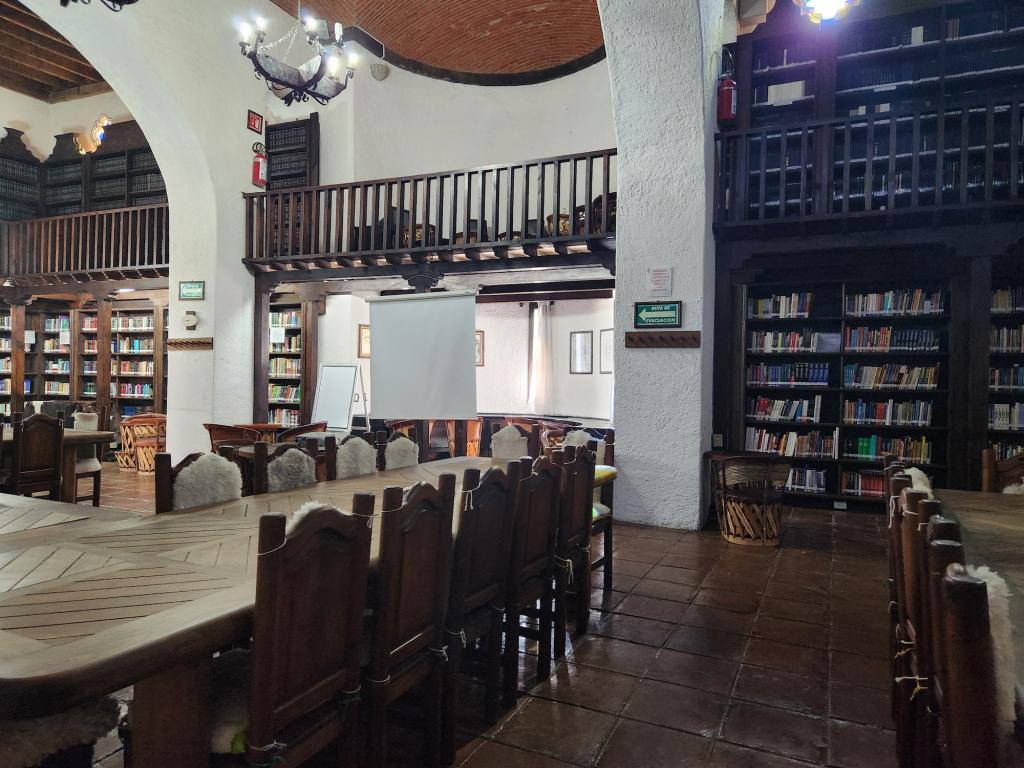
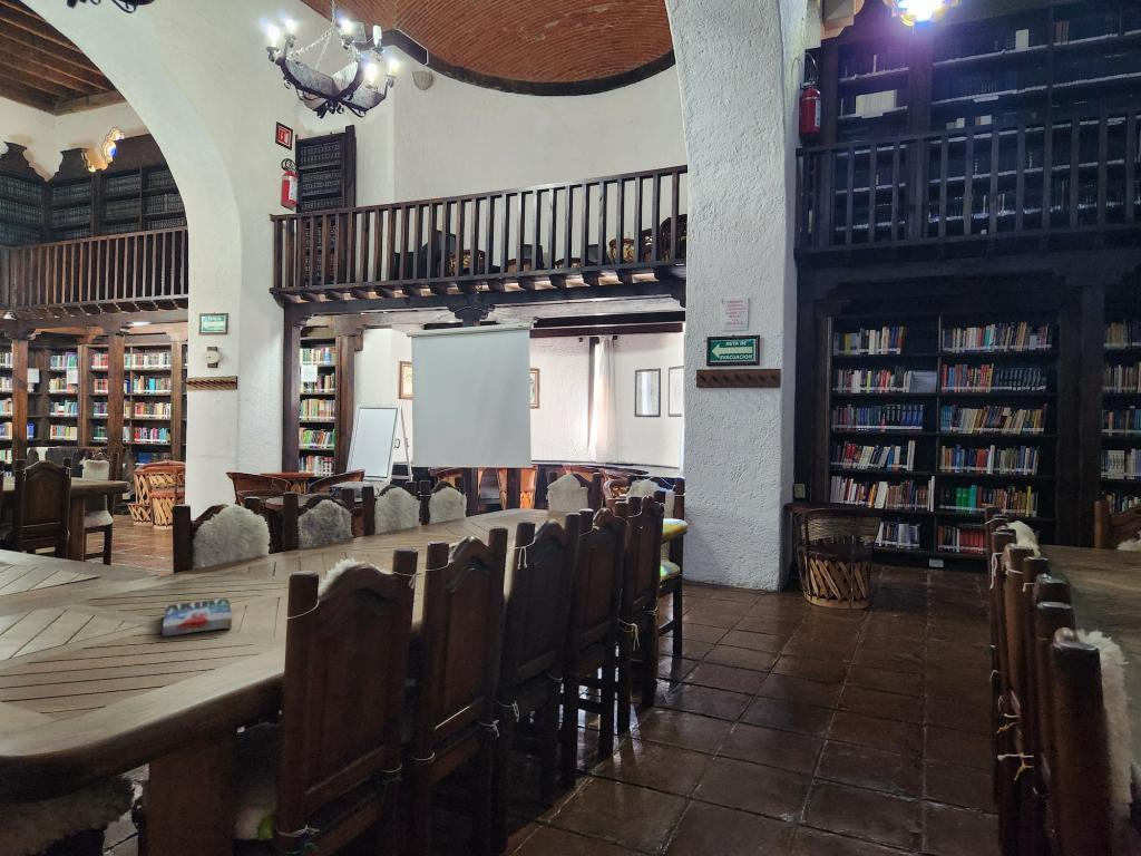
+ book (197, 615)
